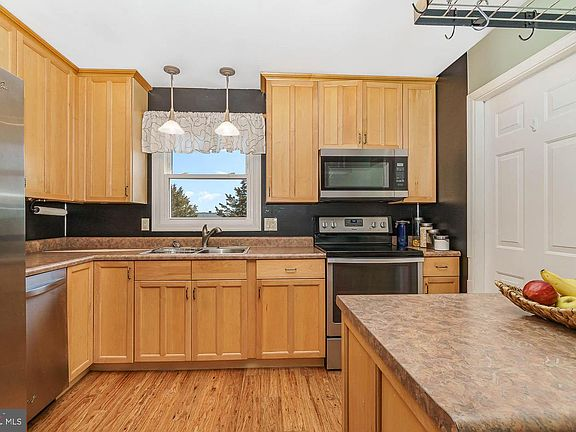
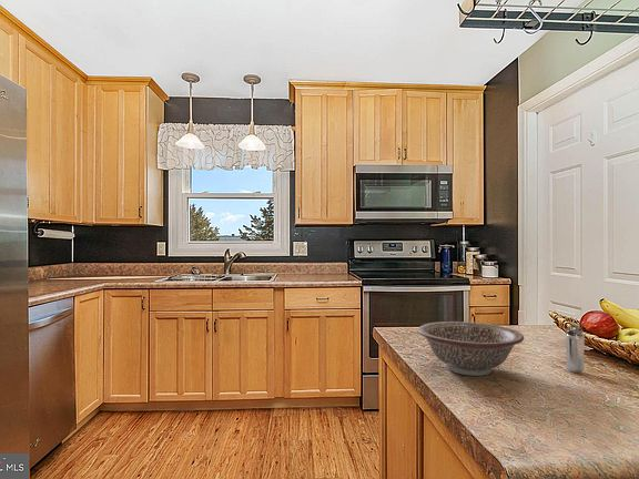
+ decorative bowl (468, 349)
+ shaker (575, 347)
